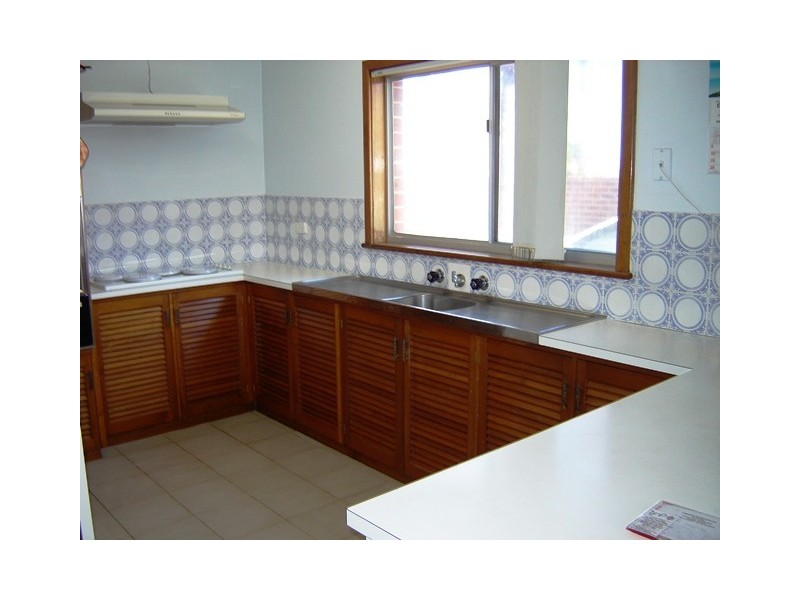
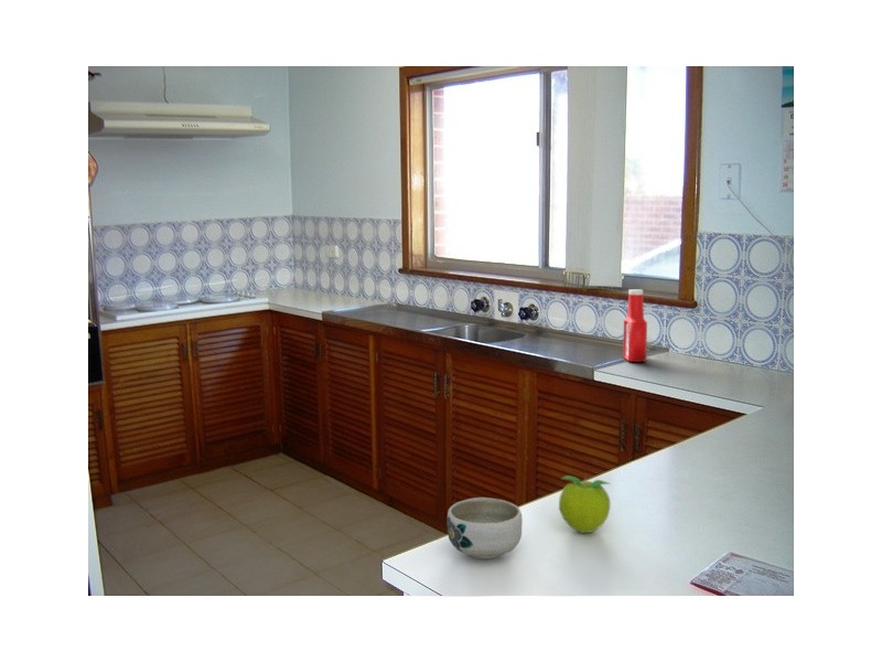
+ fruit (583, 504)
+ bowl (484, 531)
+ soap bottle (635, 324)
